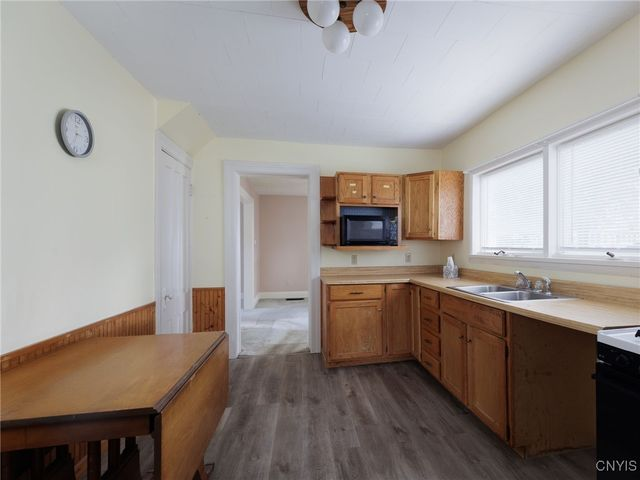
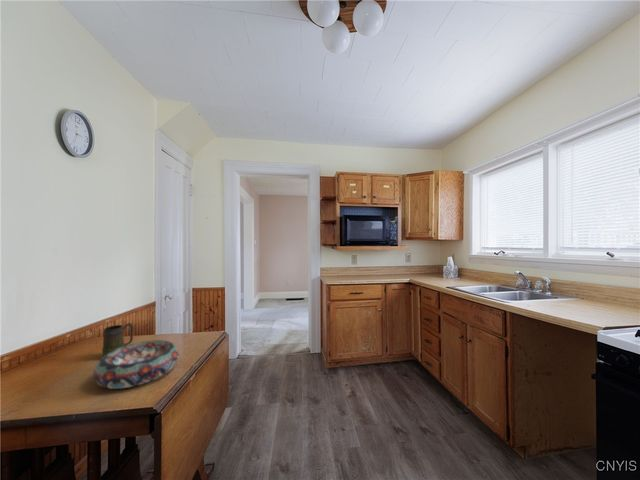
+ decorative bowl (139, 362)
+ mug (118, 339)
